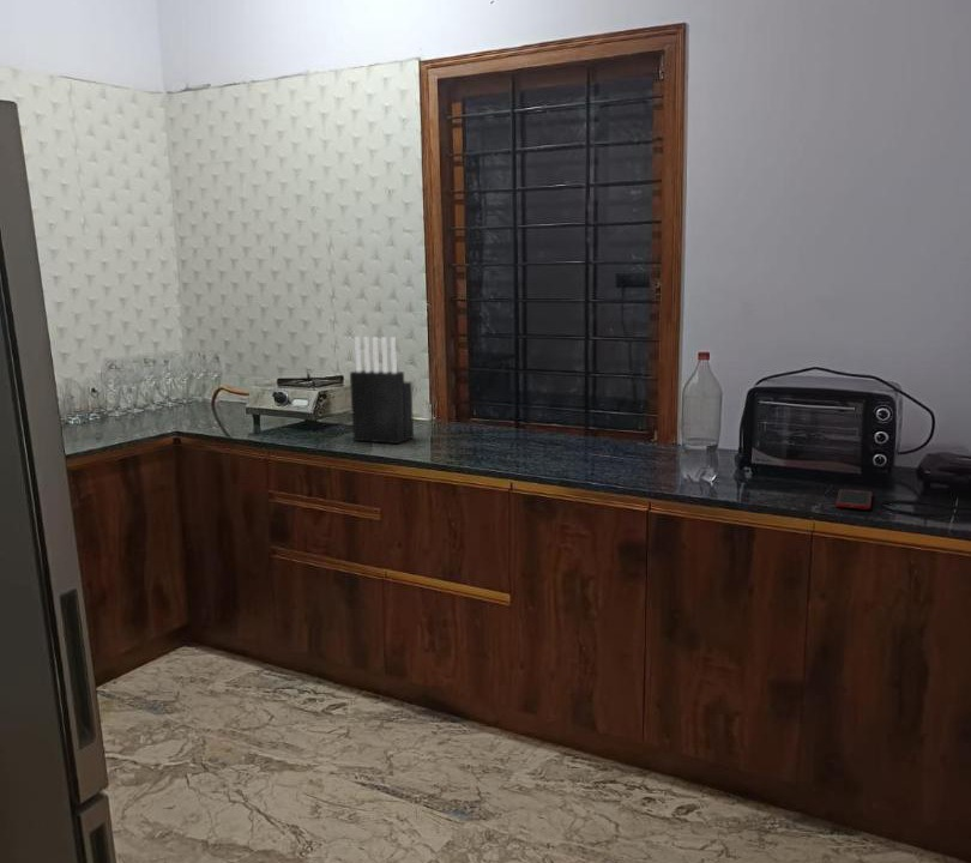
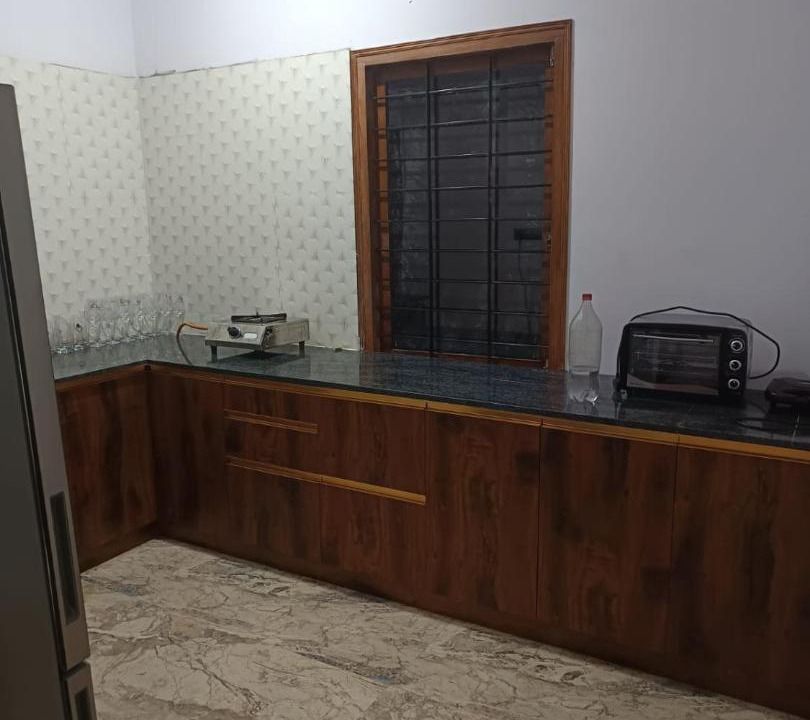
- cell phone (854, 499)
- knife block (382, 387)
